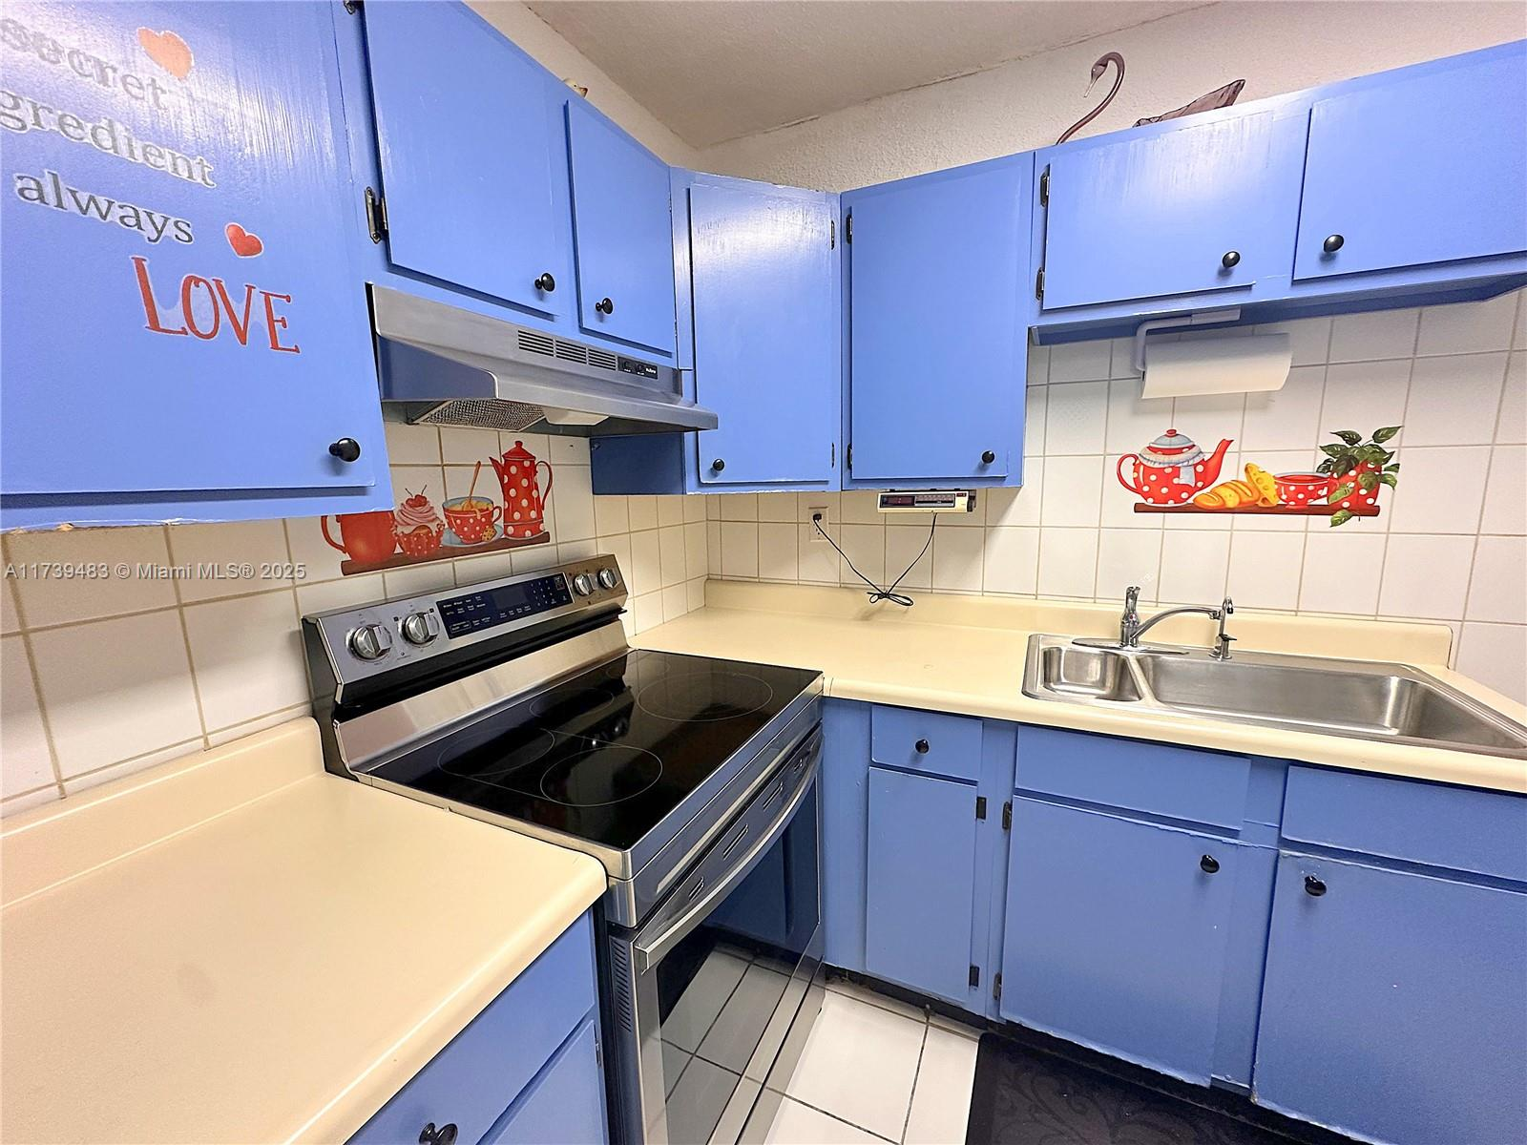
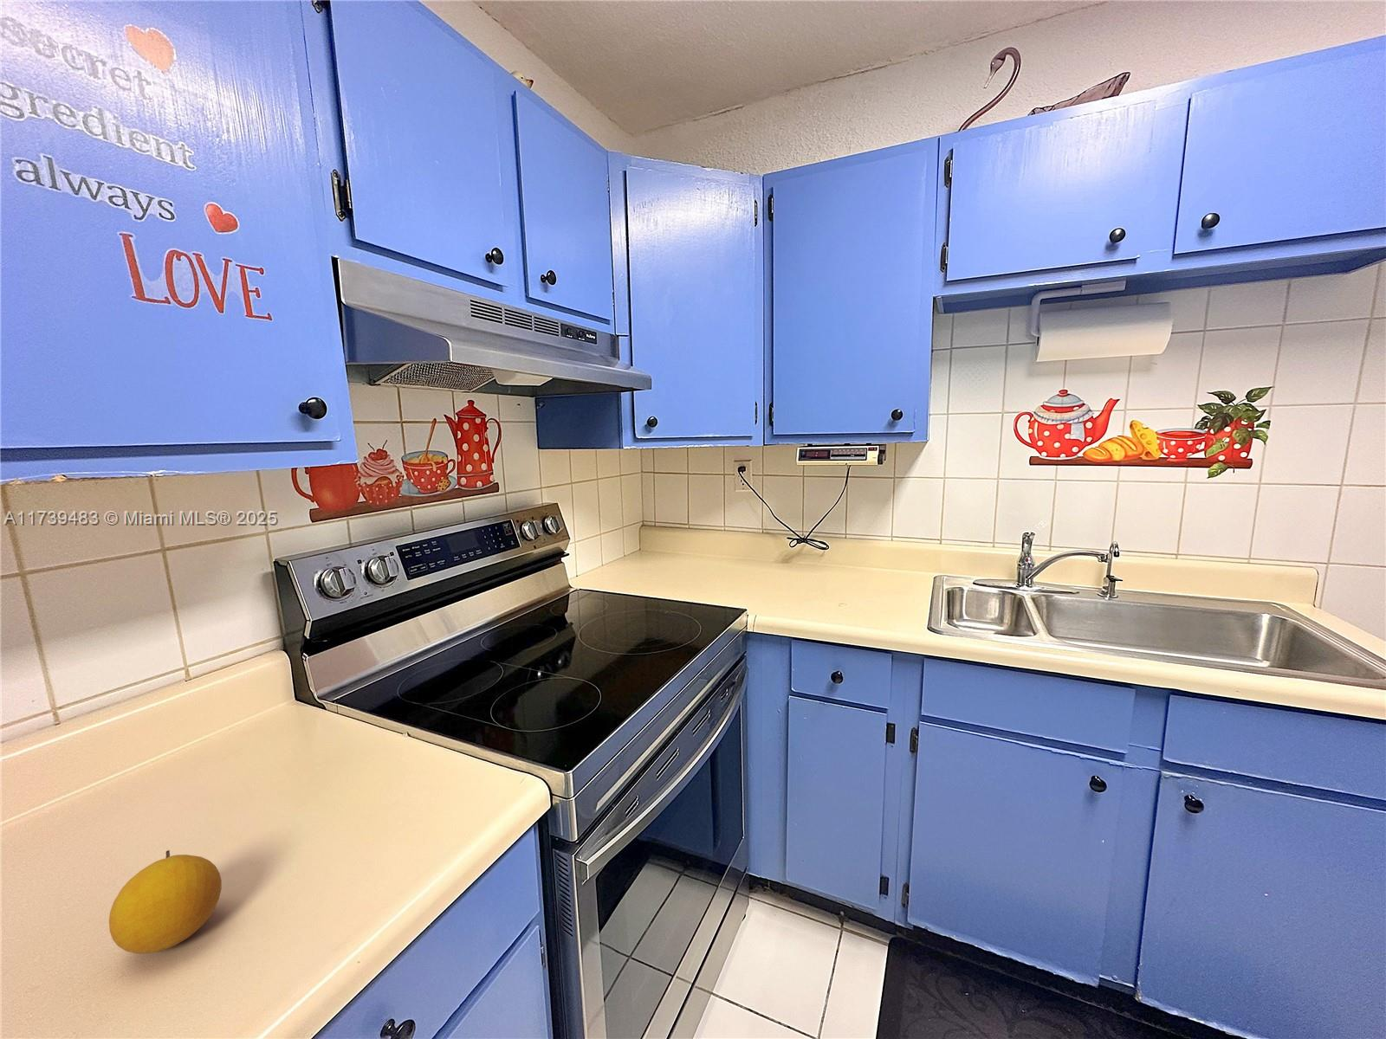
+ fruit (166, 901)
